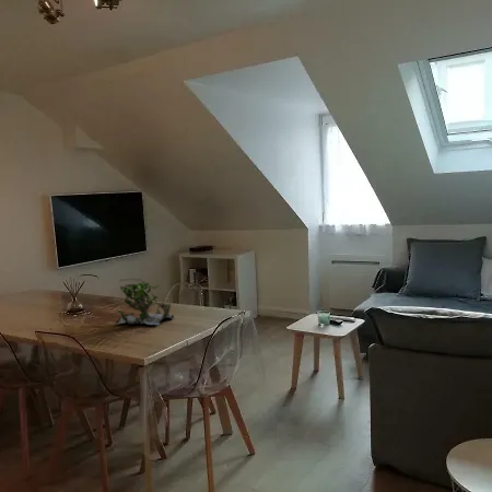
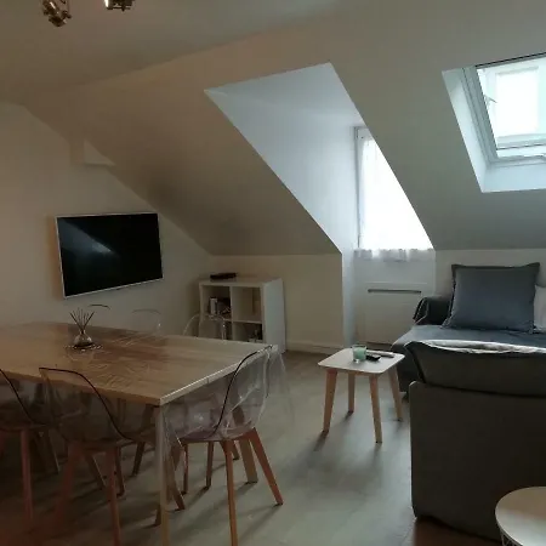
- plant (144, 302)
